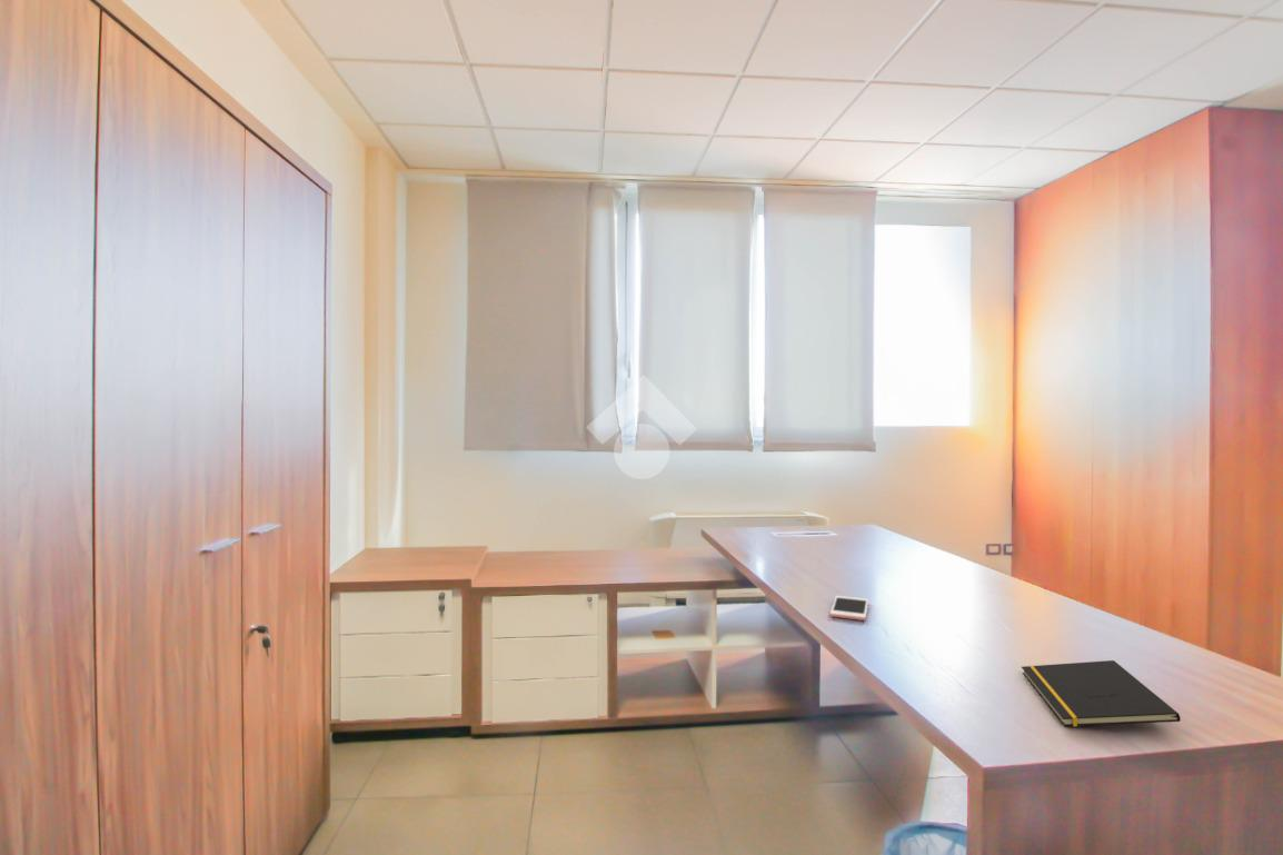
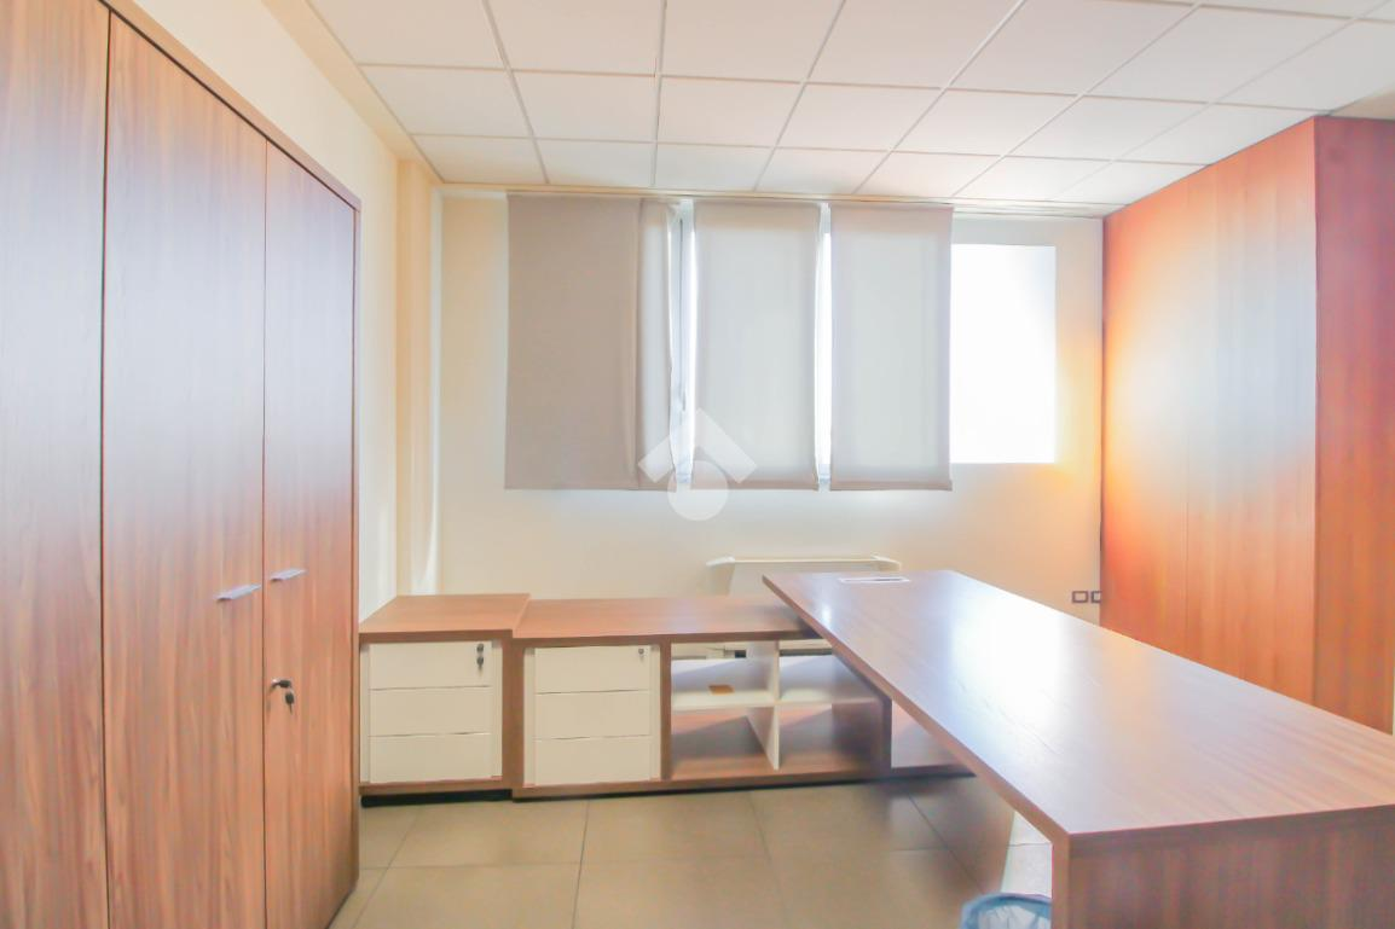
- notepad (1091, 690)
- cell phone (849, 607)
